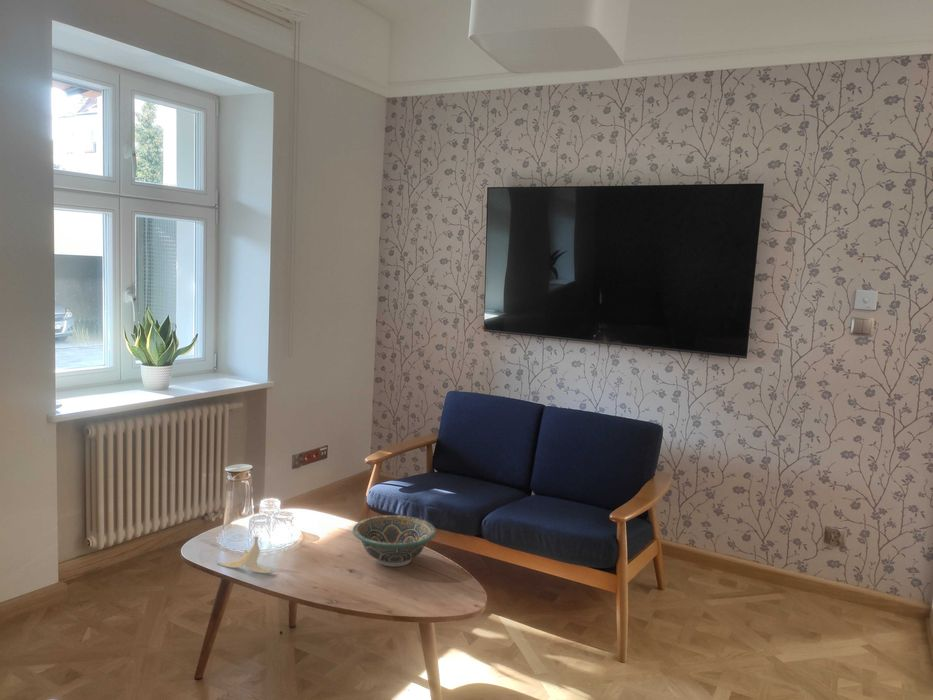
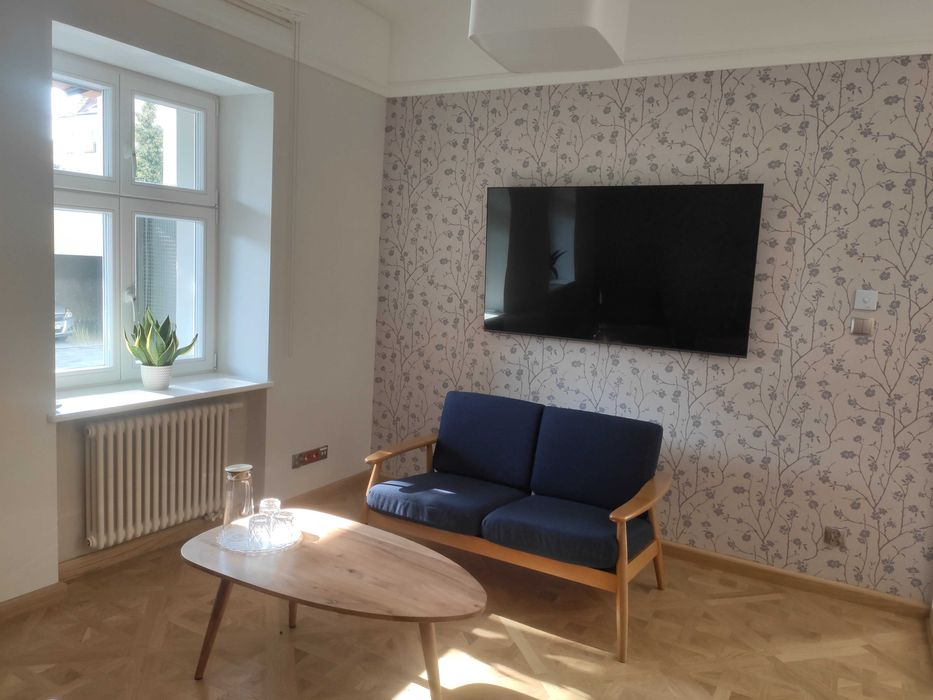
- banana peel (254, 547)
- bowl (394, 544)
